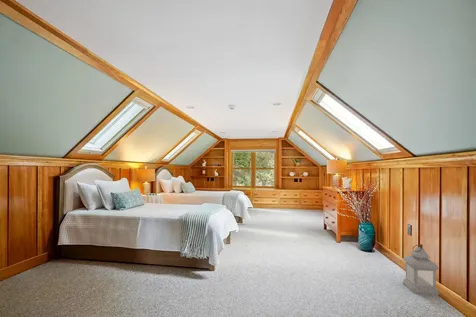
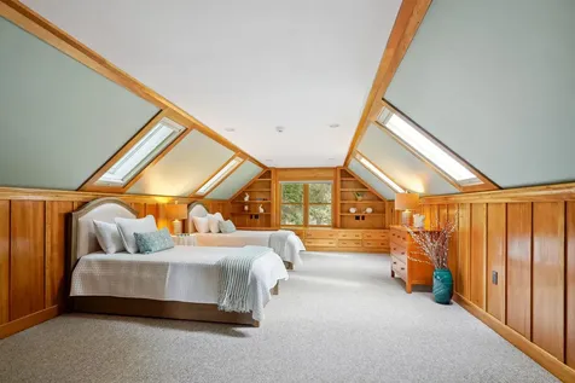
- lantern (420, 266)
